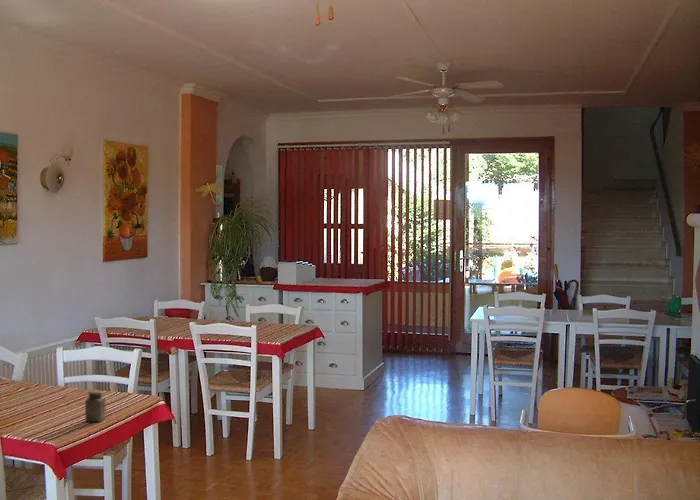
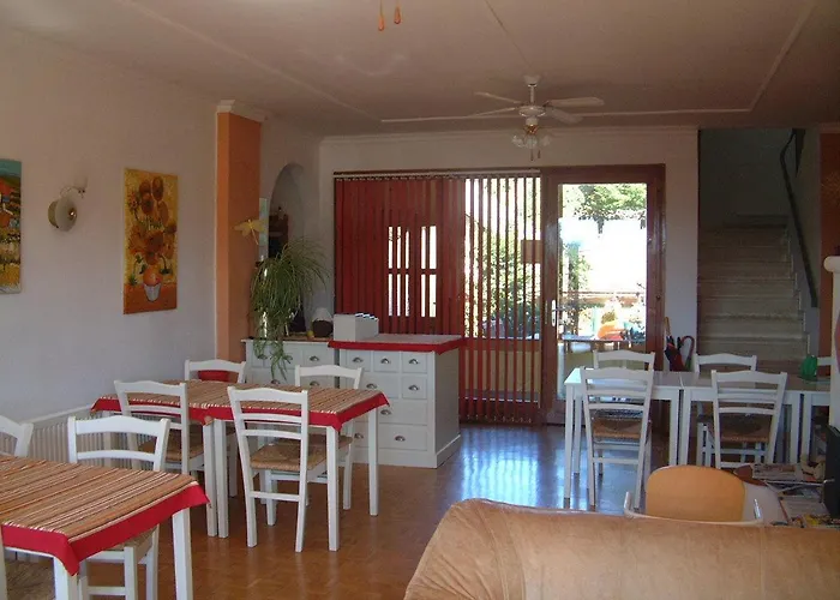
- salt shaker (95, 405)
